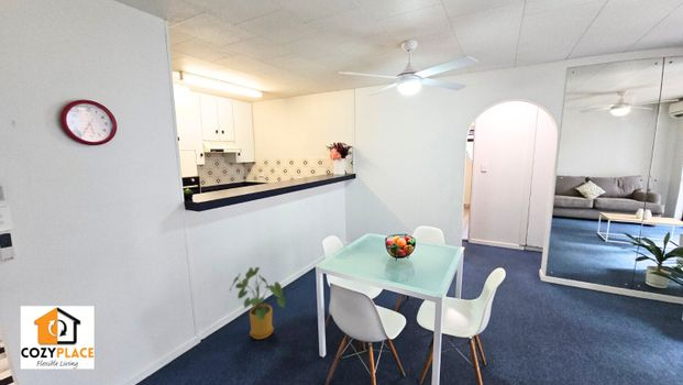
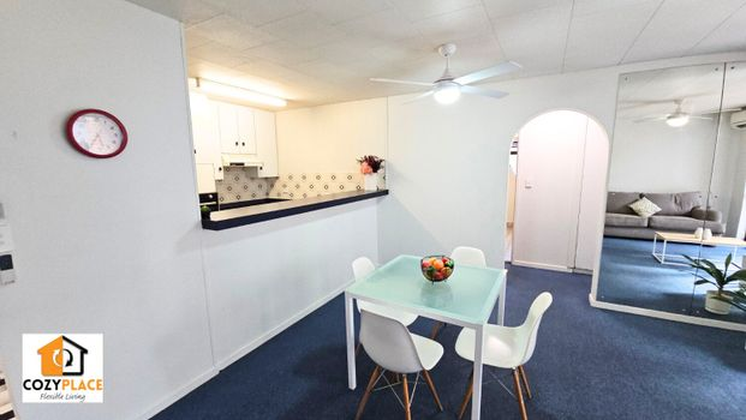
- house plant (257, 305)
